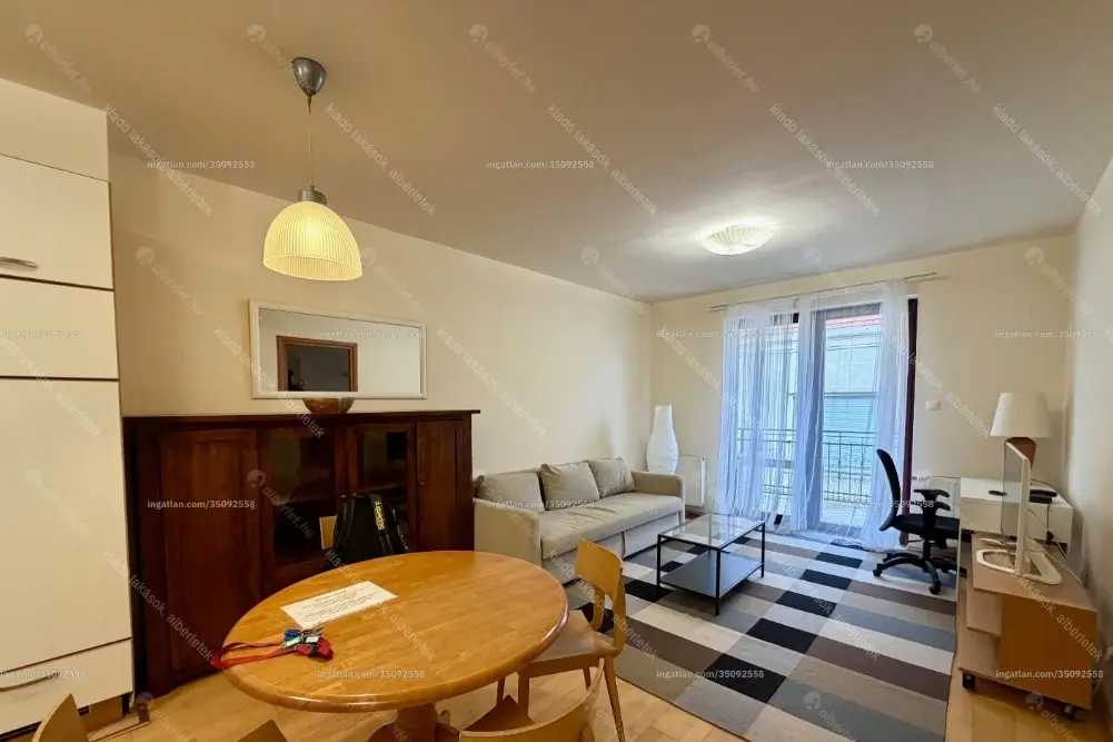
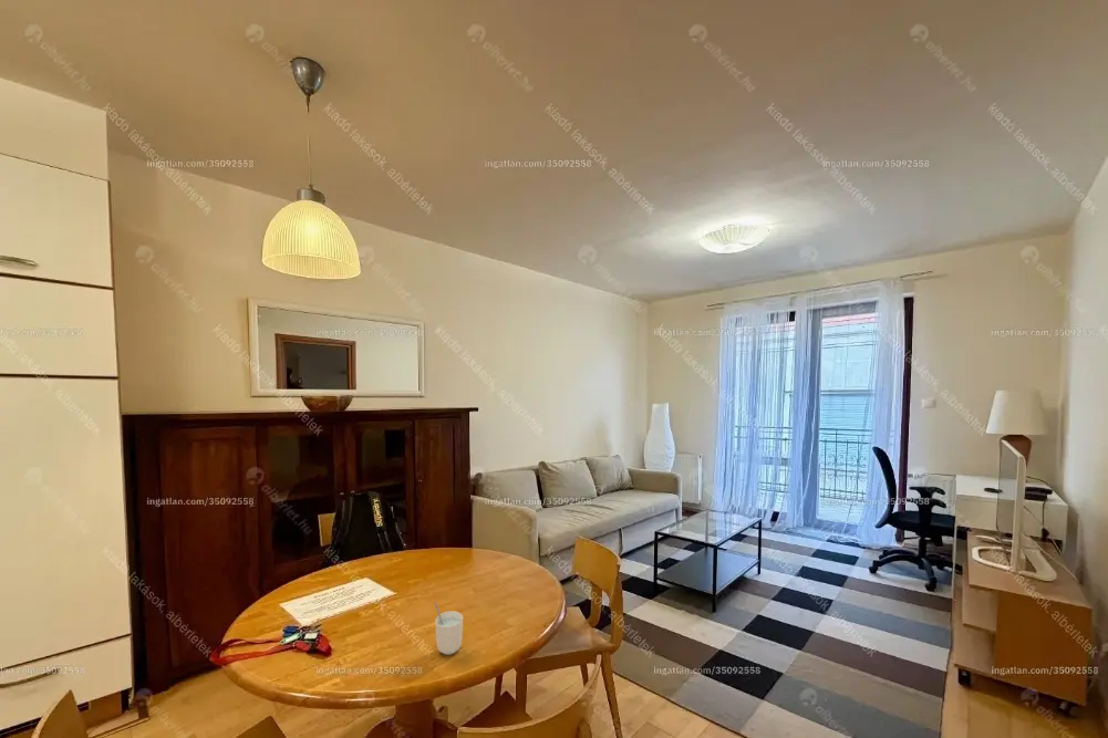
+ cup (447, 626)
